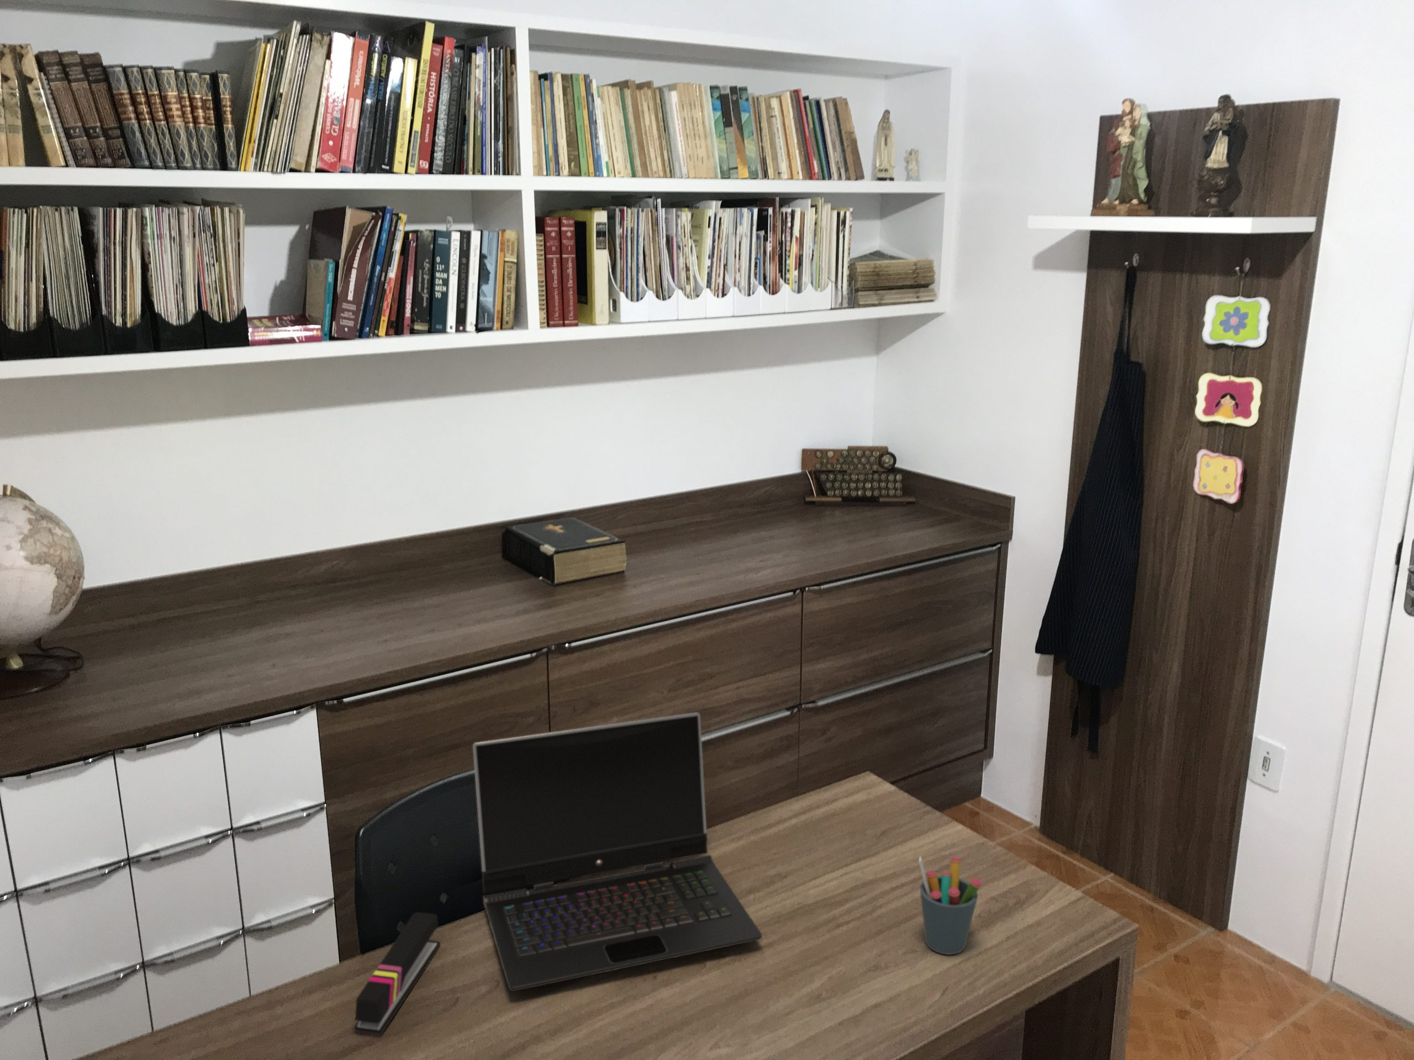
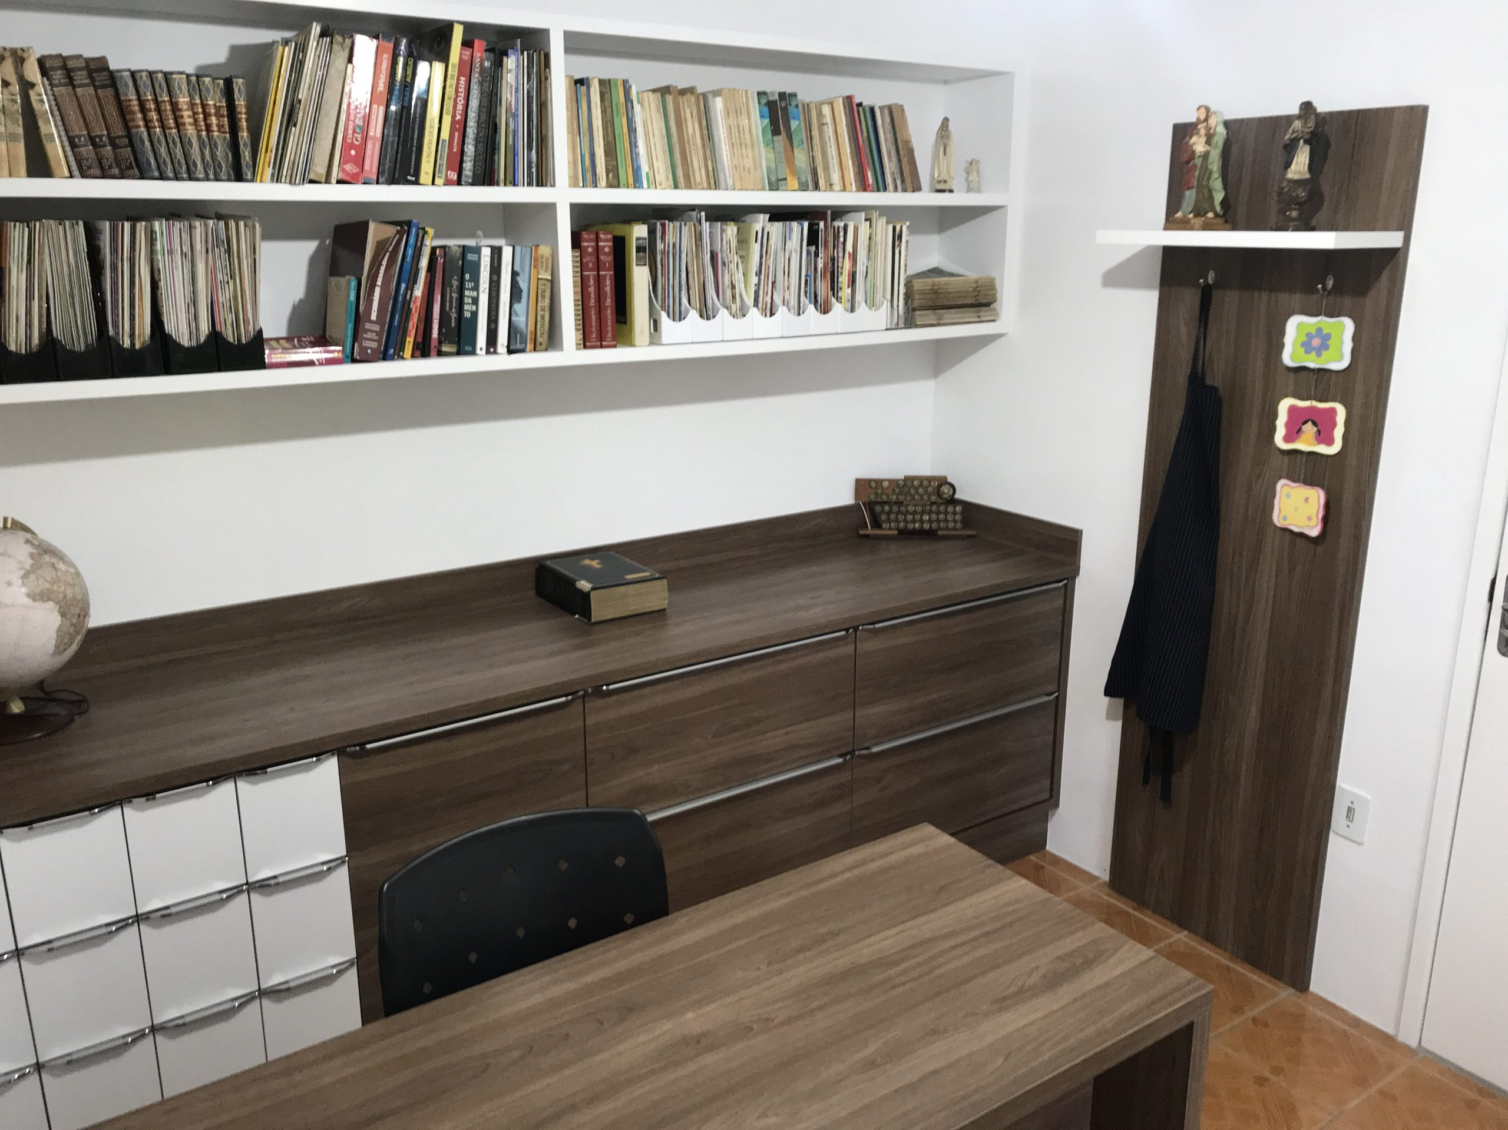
- stapler (399, 969)
- laptop computer (613, 842)
- pen holder (947, 902)
